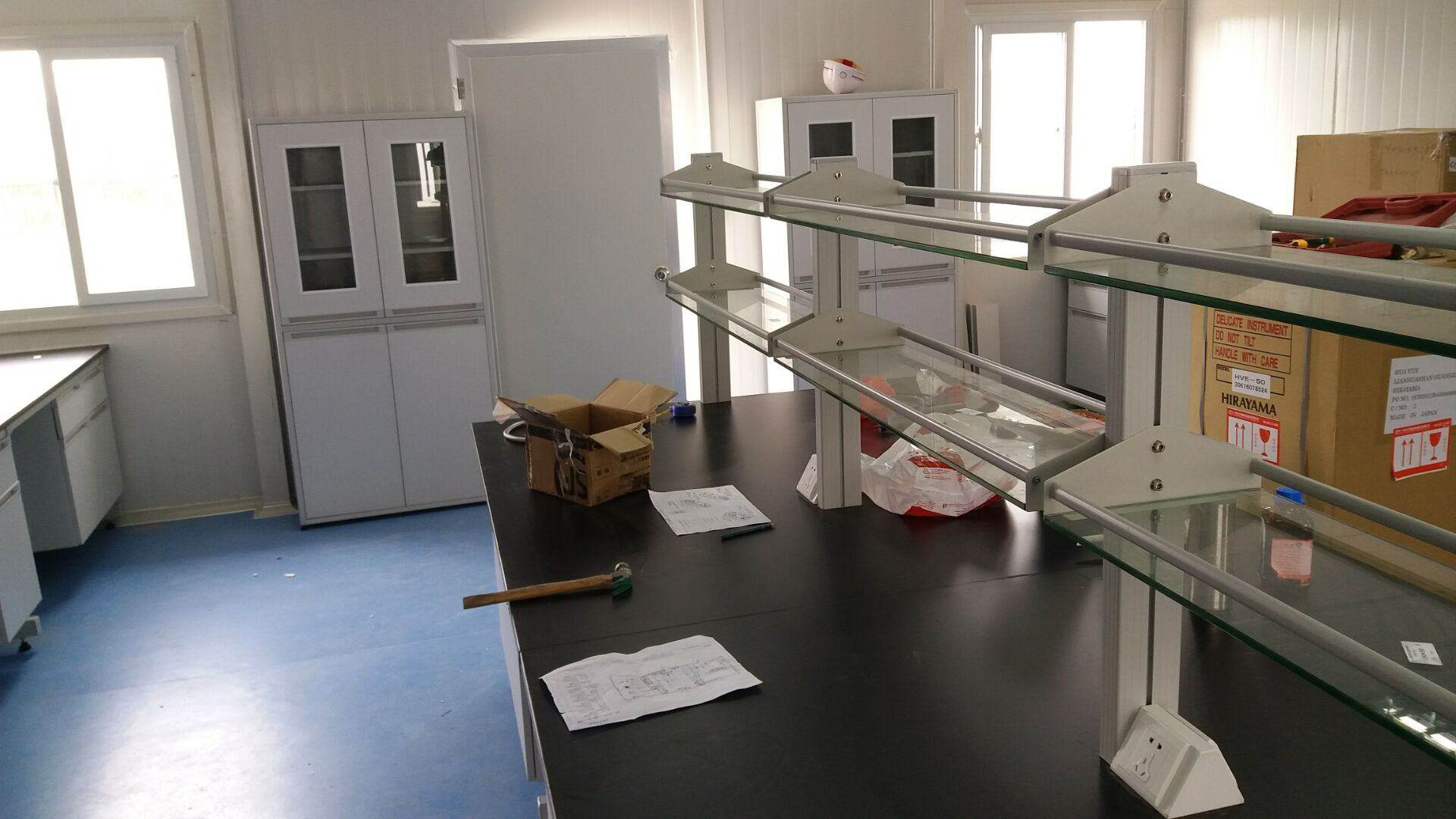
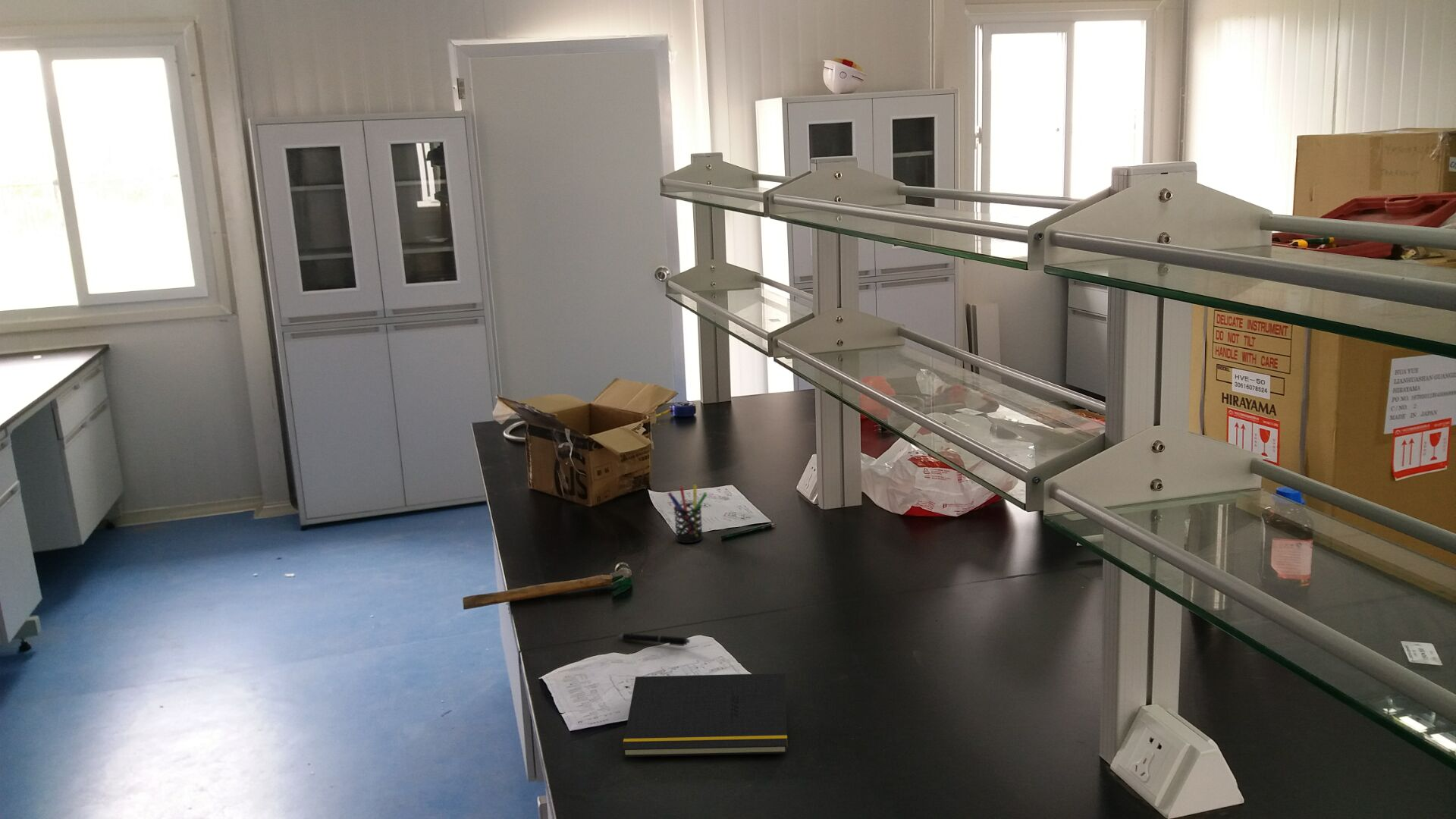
+ notepad (708, 713)
+ pen holder (690, 511)
+ pen (652, 638)
